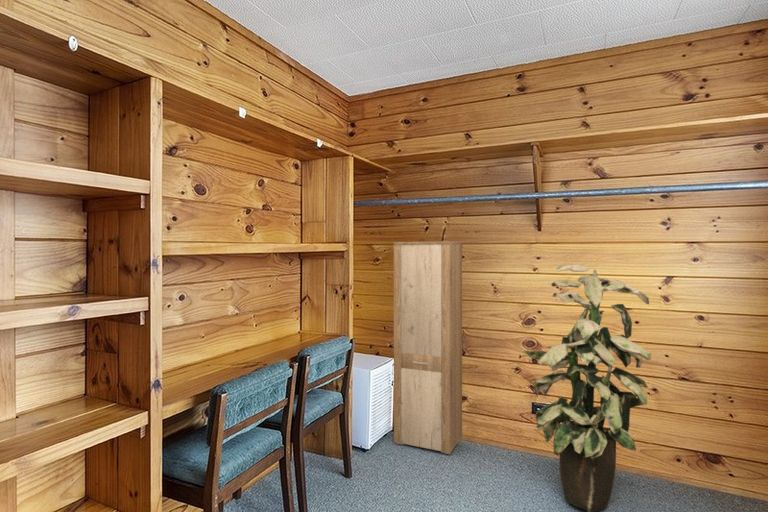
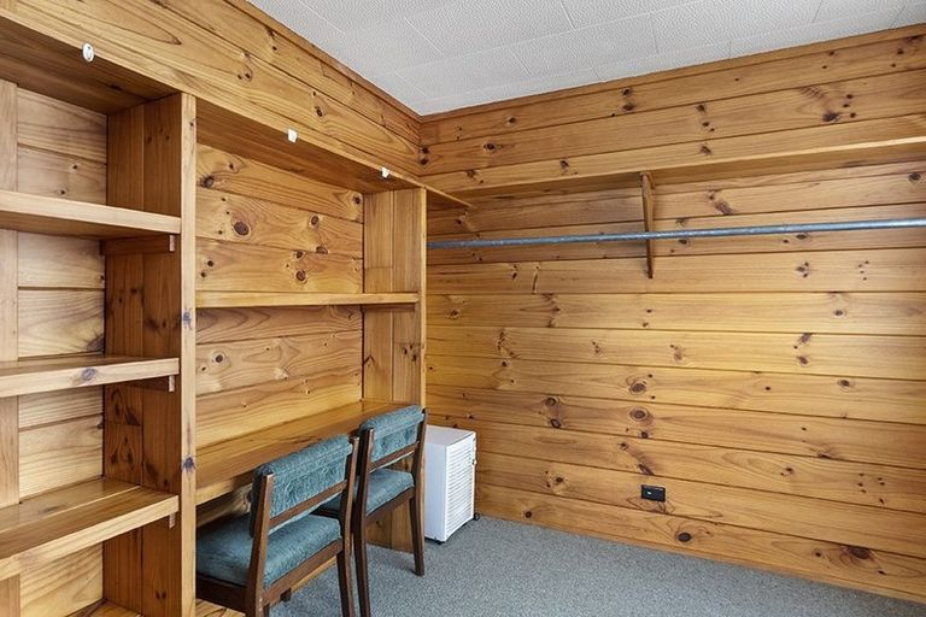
- cabinet (428, 342)
- indoor plant (584, 381)
